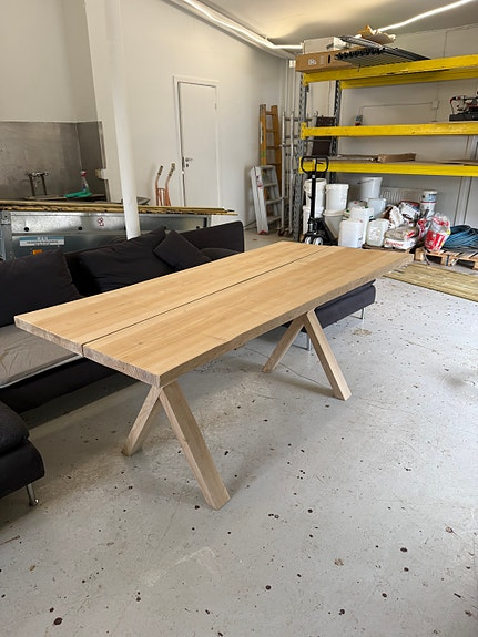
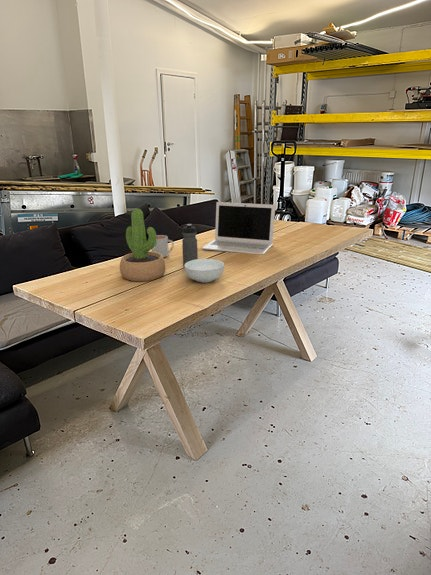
+ water bottle (189, 245)
+ cereal bowl (204, 271)
+ mug (162, 246)
+ potted plant (140, 243)
+ laptop (238, 227)
